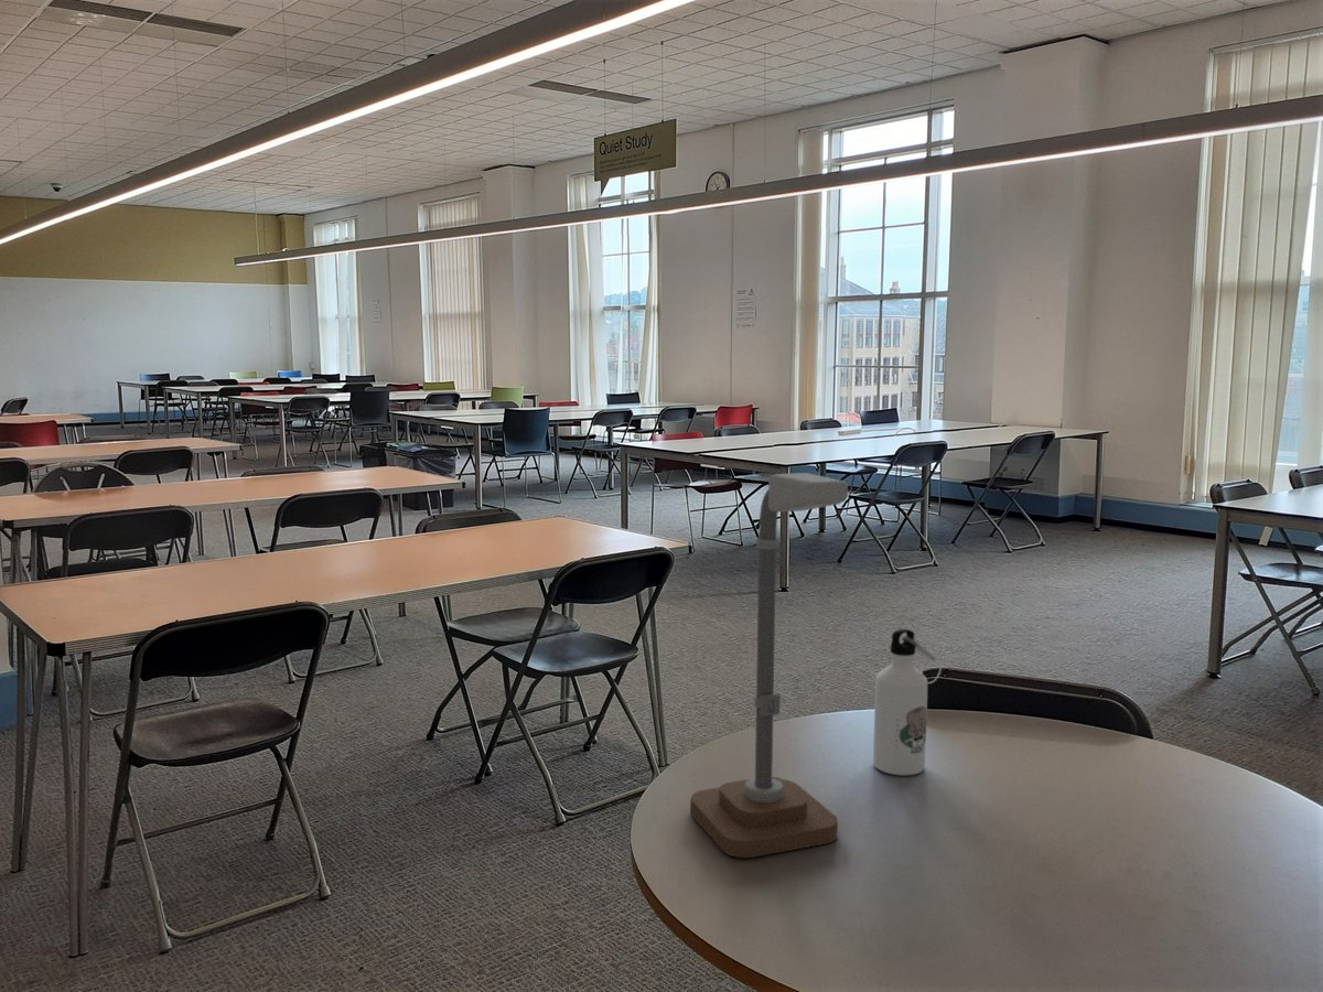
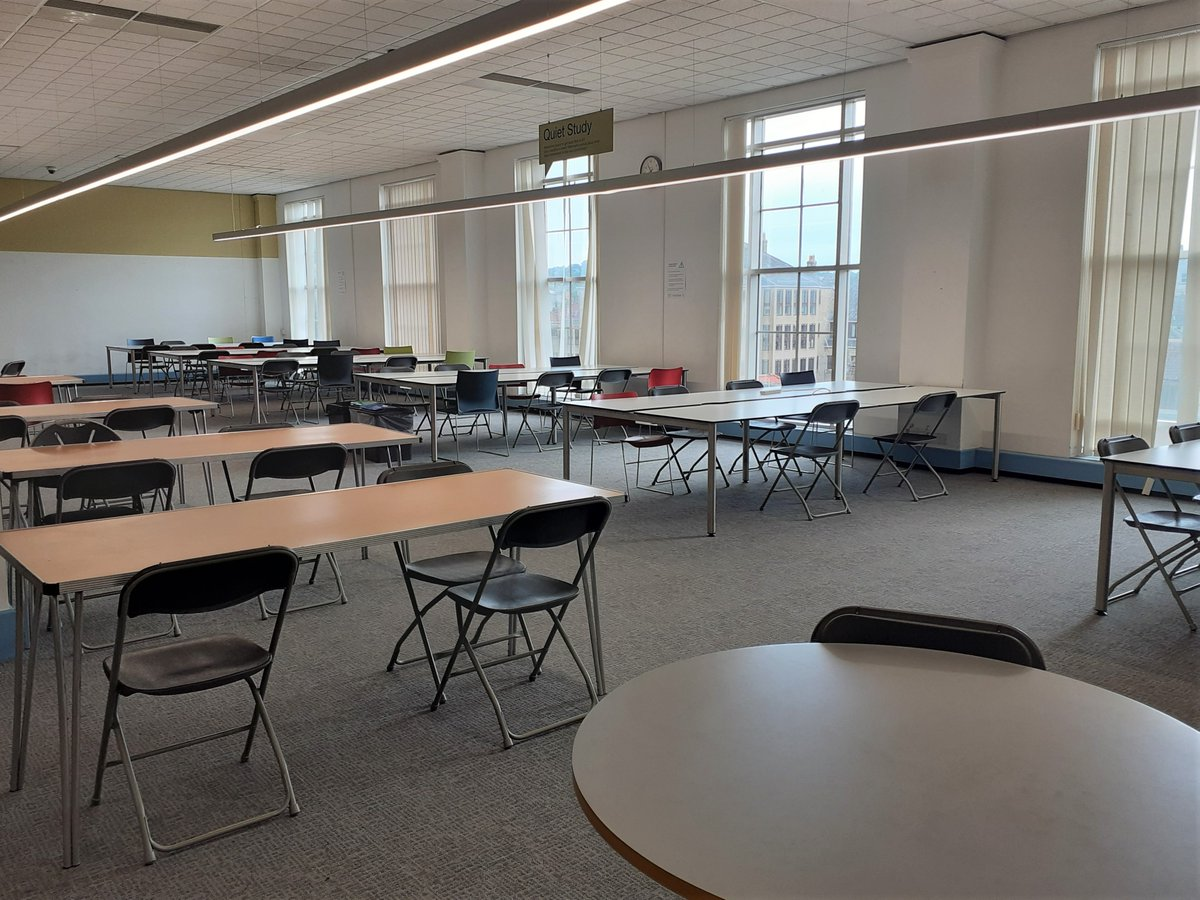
- desk lamp (773, 658)
- water bottle (911, 696)
